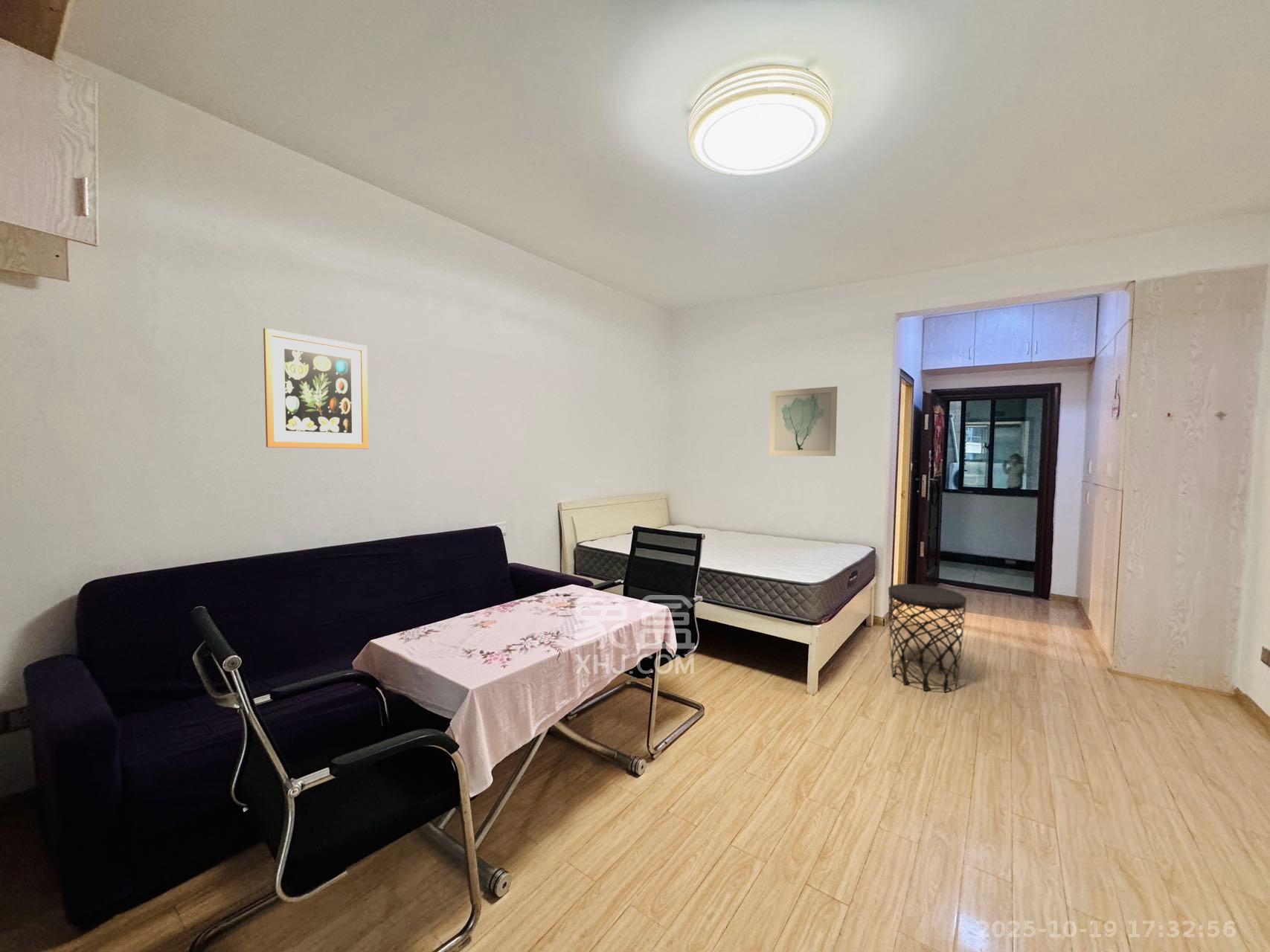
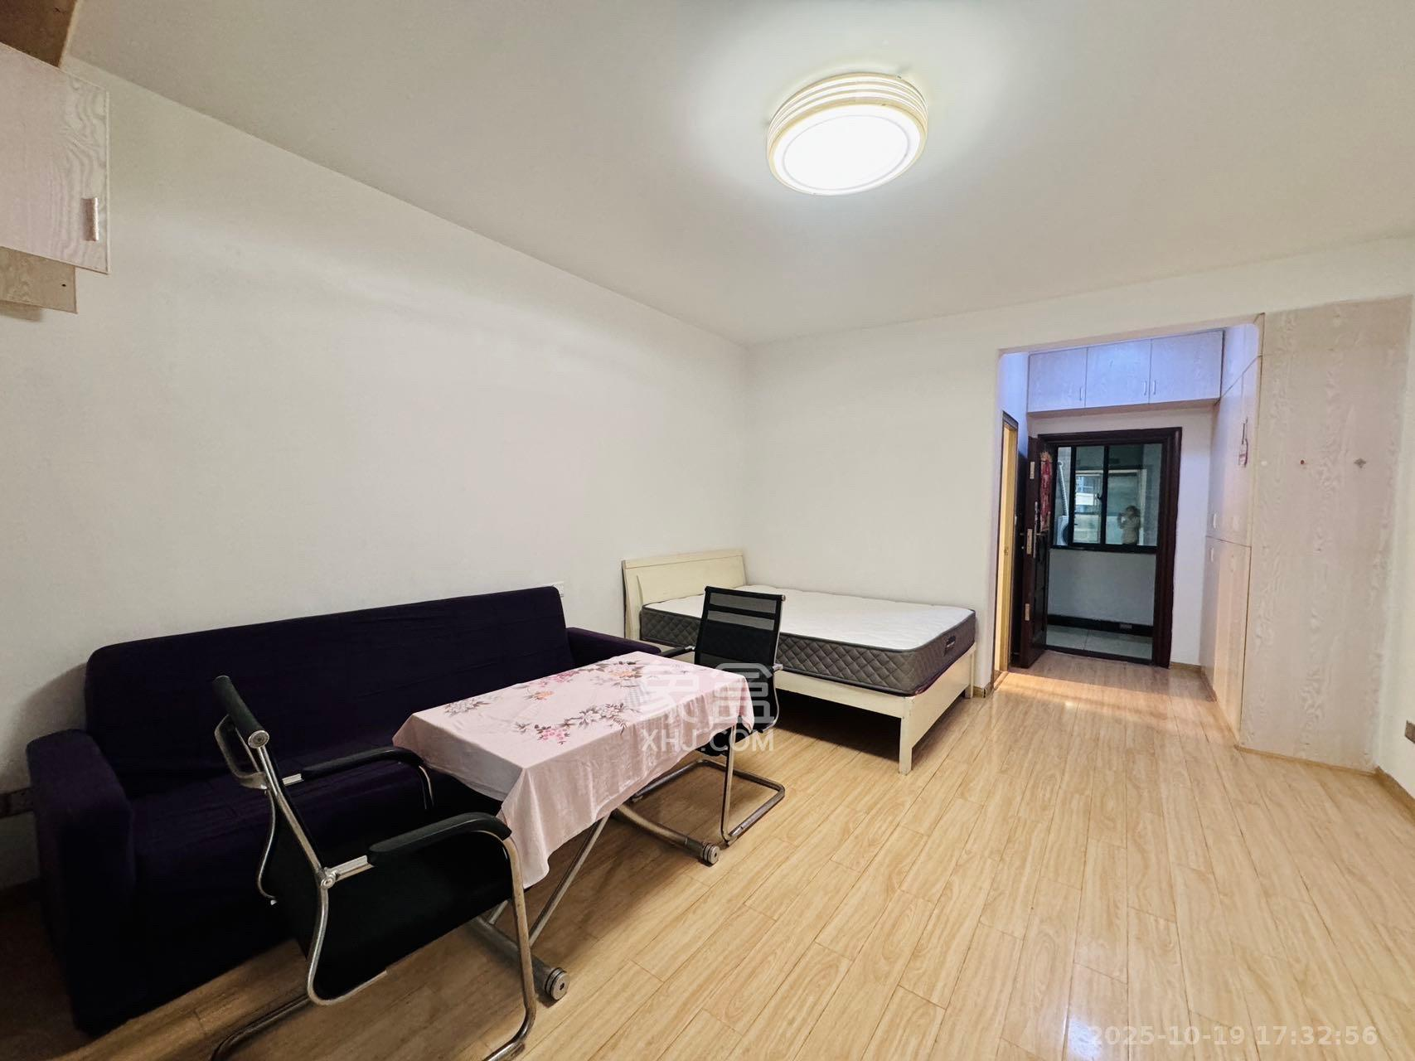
- wall art (320, 393)
- wall art (801, 422)
- side table (923, 634)
